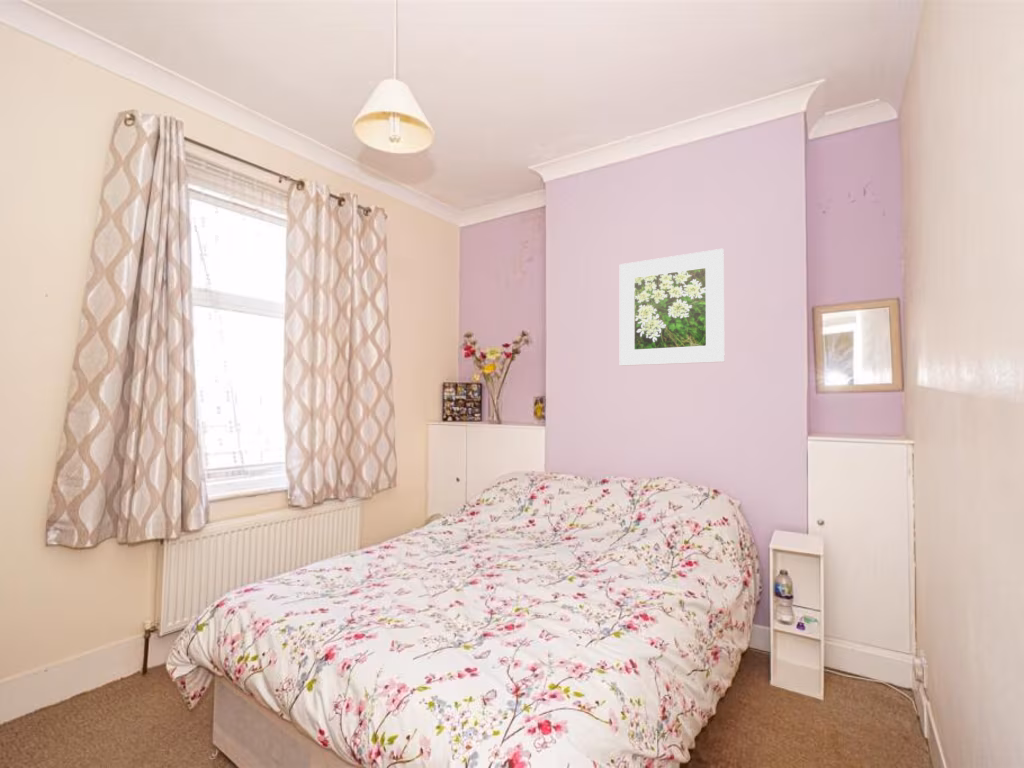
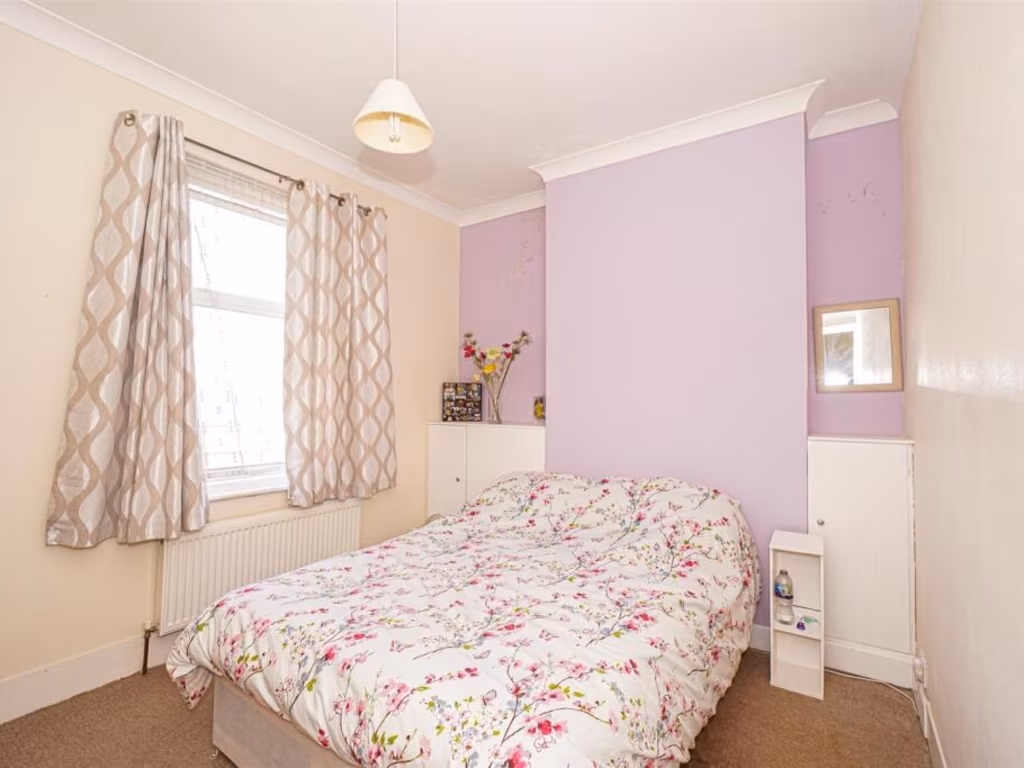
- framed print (669, 310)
